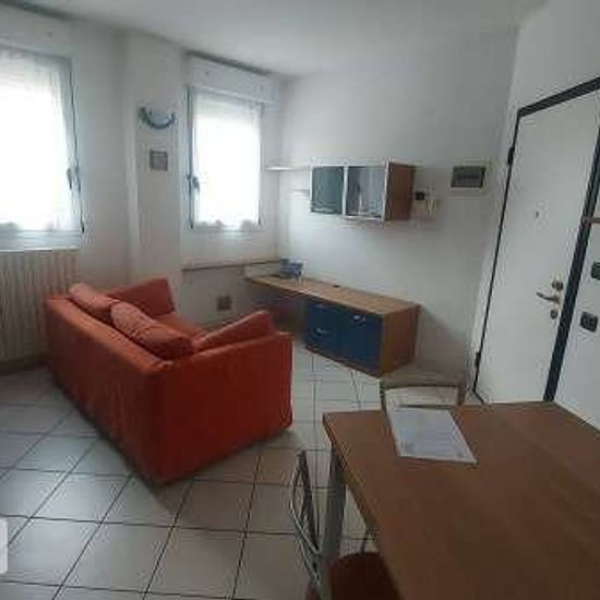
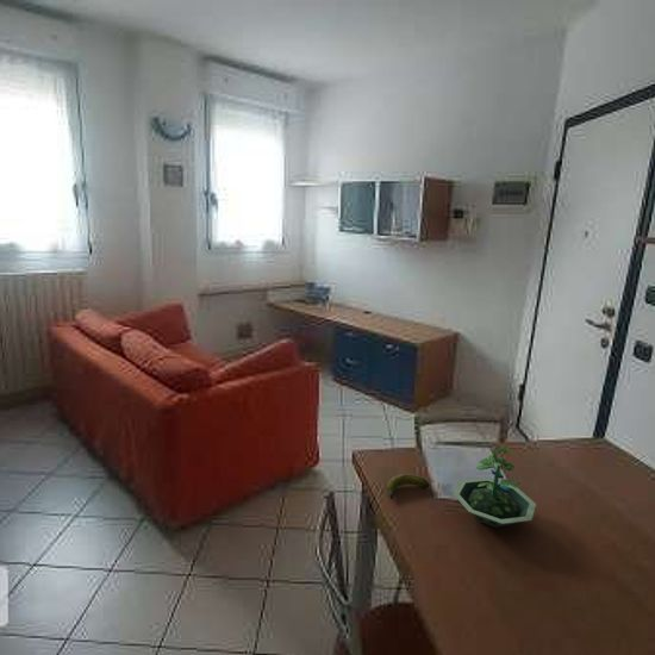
+ banana (404, 484)
+ terrarium (499, 458)
